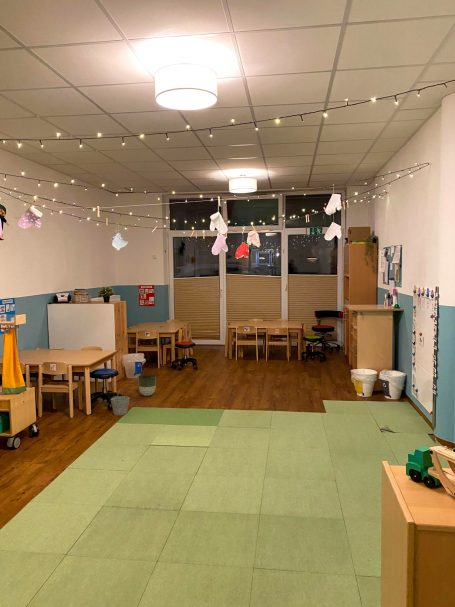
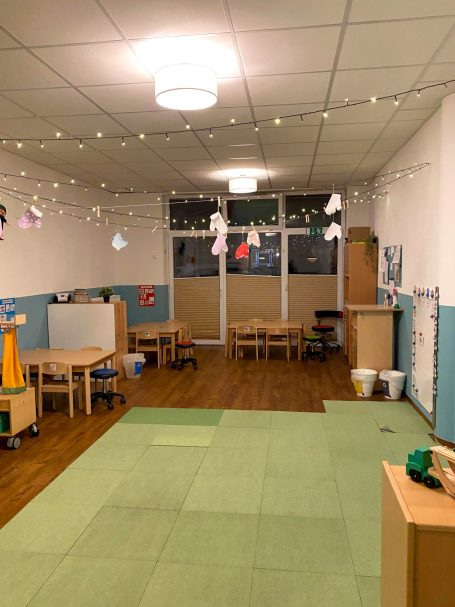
- planter (147, 385)
- bucket (120, 401)
